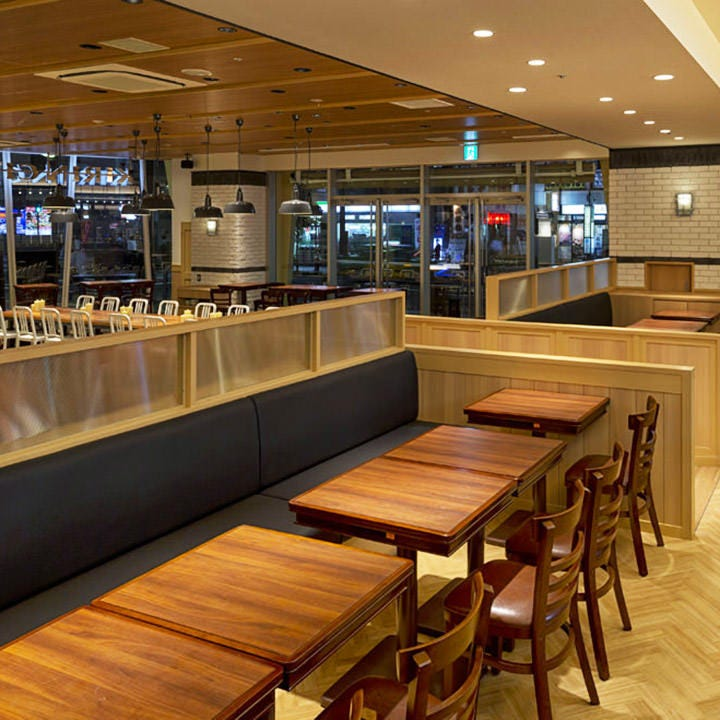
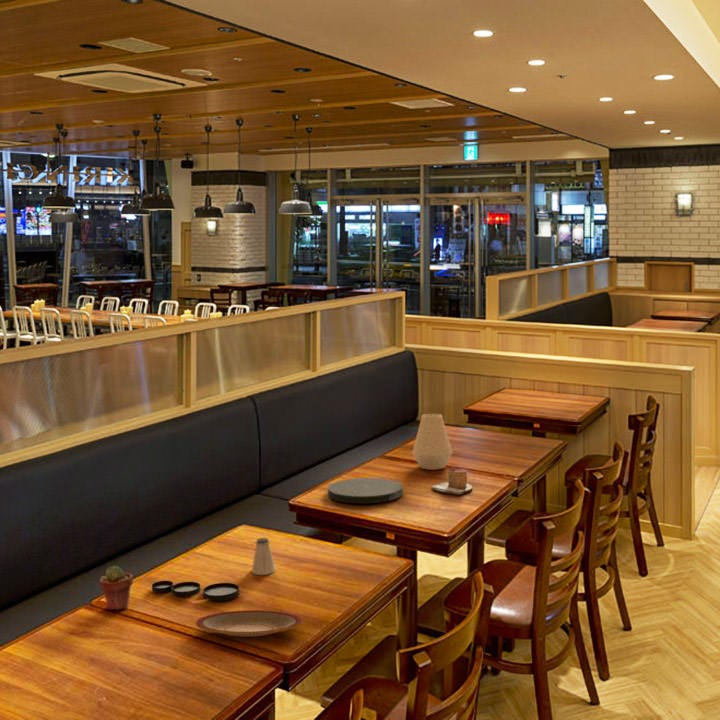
+ napkin holder (453, 479)
+ plate (249, 625)
+ potted succulent (116, 586)
+ saltshaker (263, 555)
+ vase (432, 441)
+ plate (195, 588)
+ plate (365, 490)
